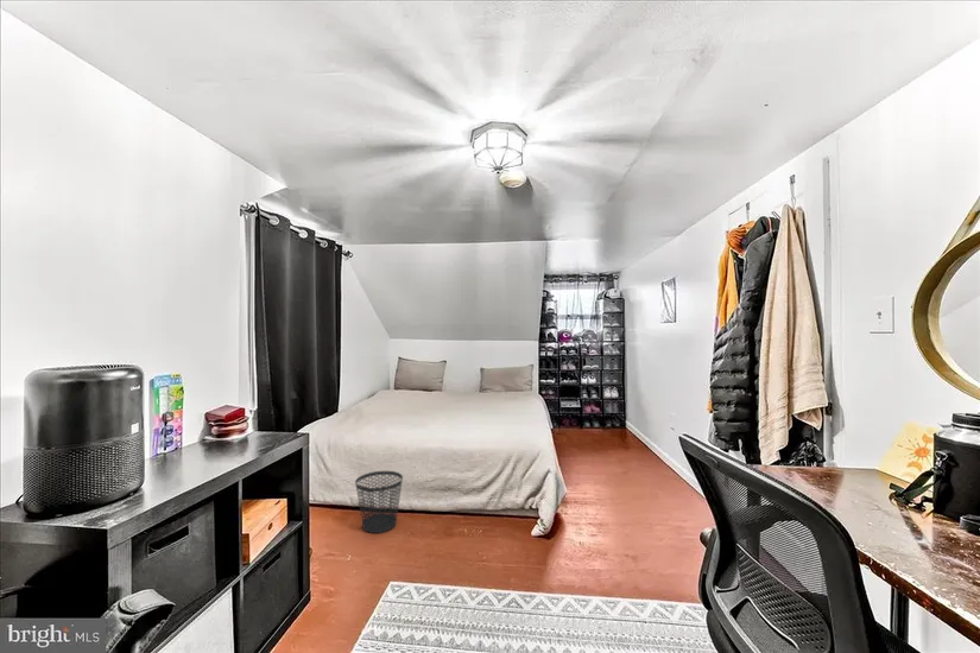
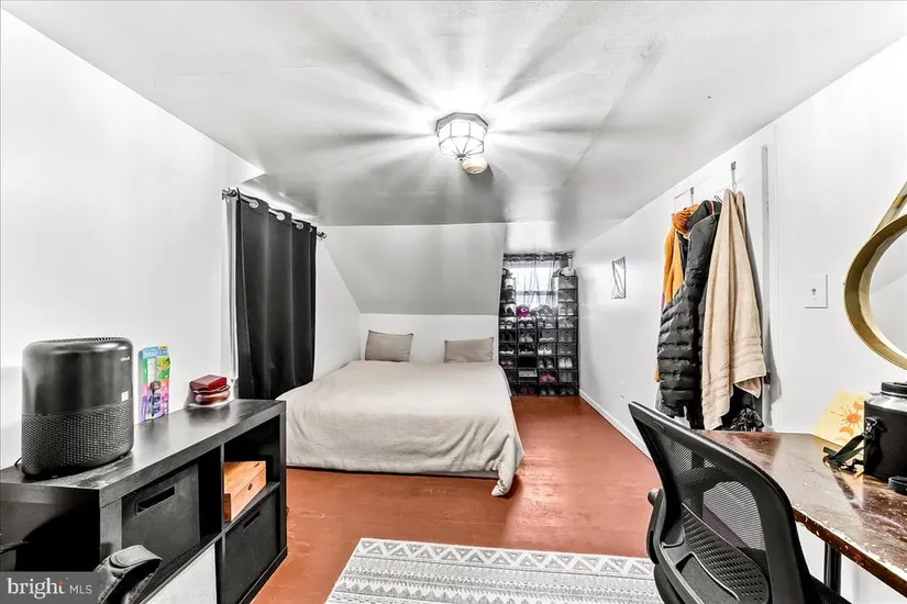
- wastebasket (379, 502)
